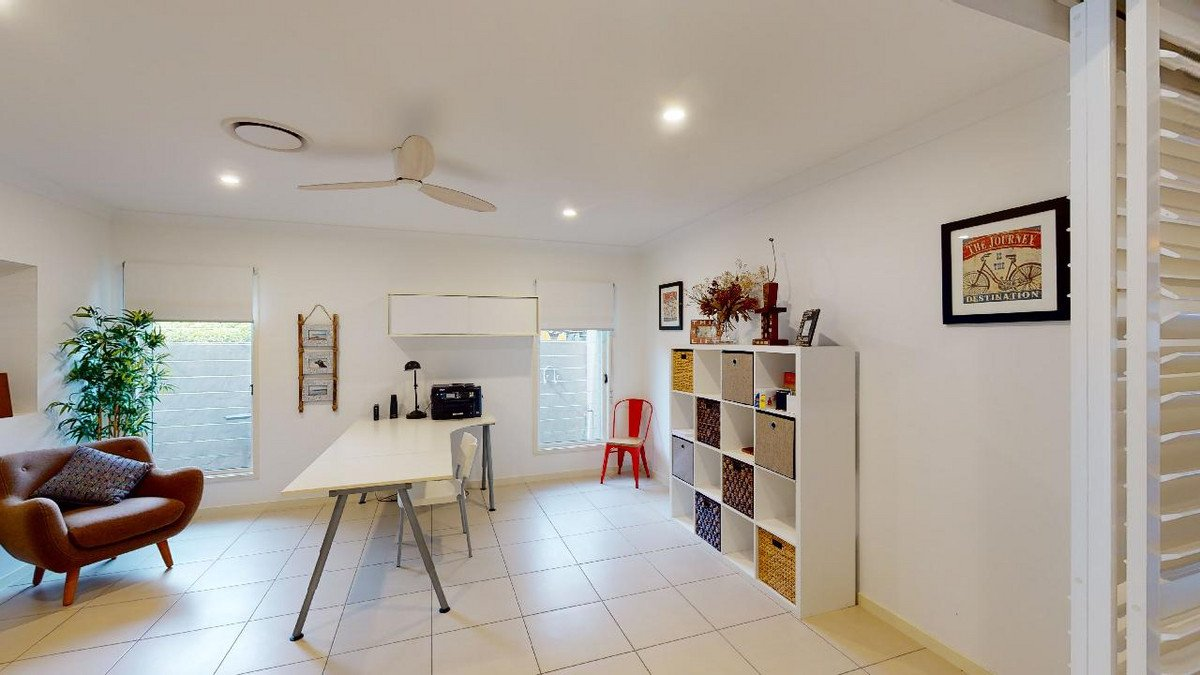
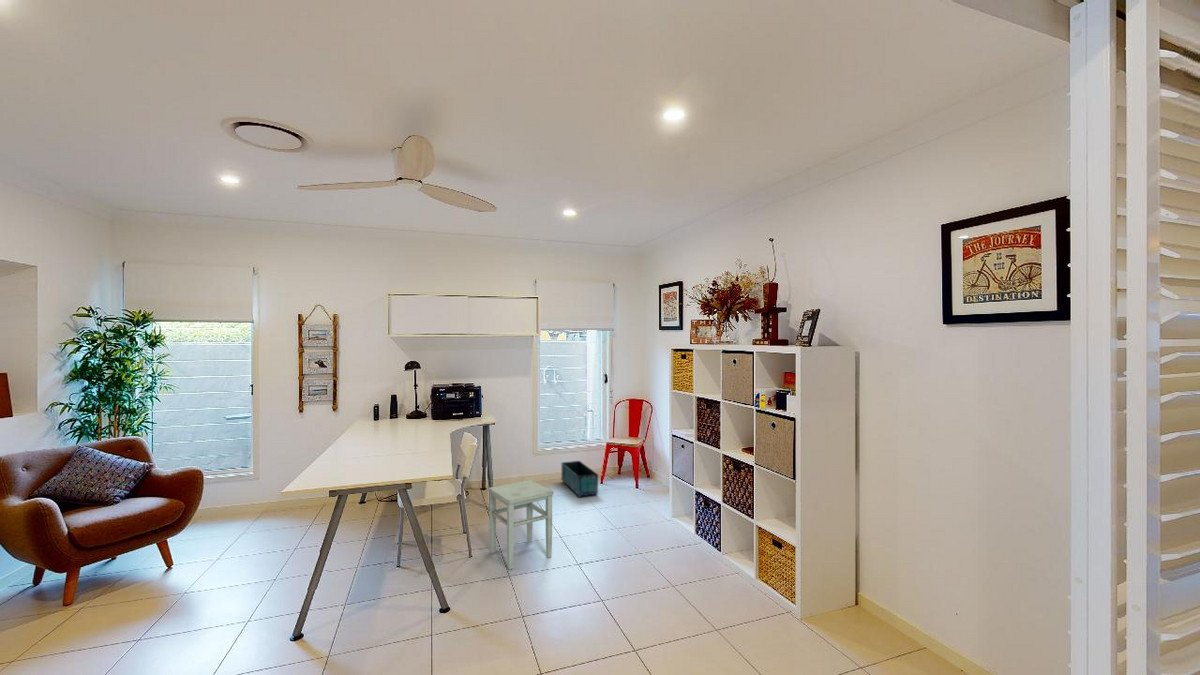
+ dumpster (578, 478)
+ stool (520, 521)
